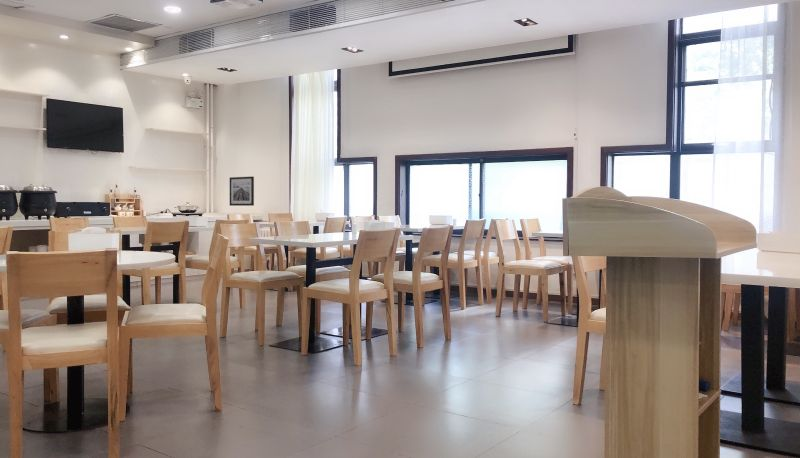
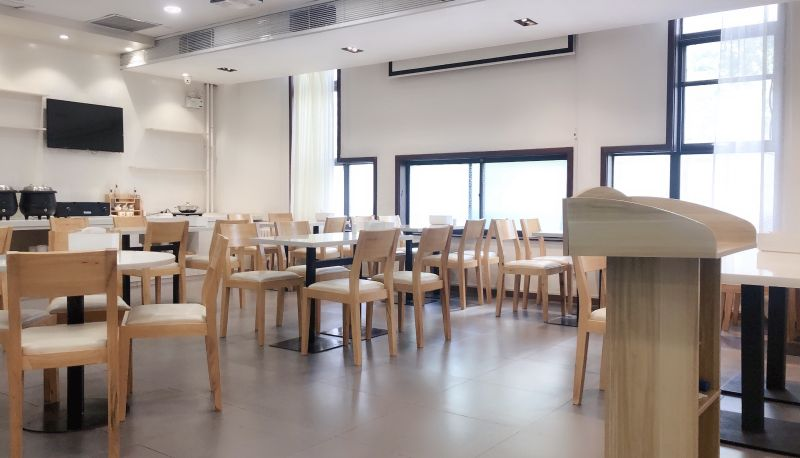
- wall art (241, 191)
